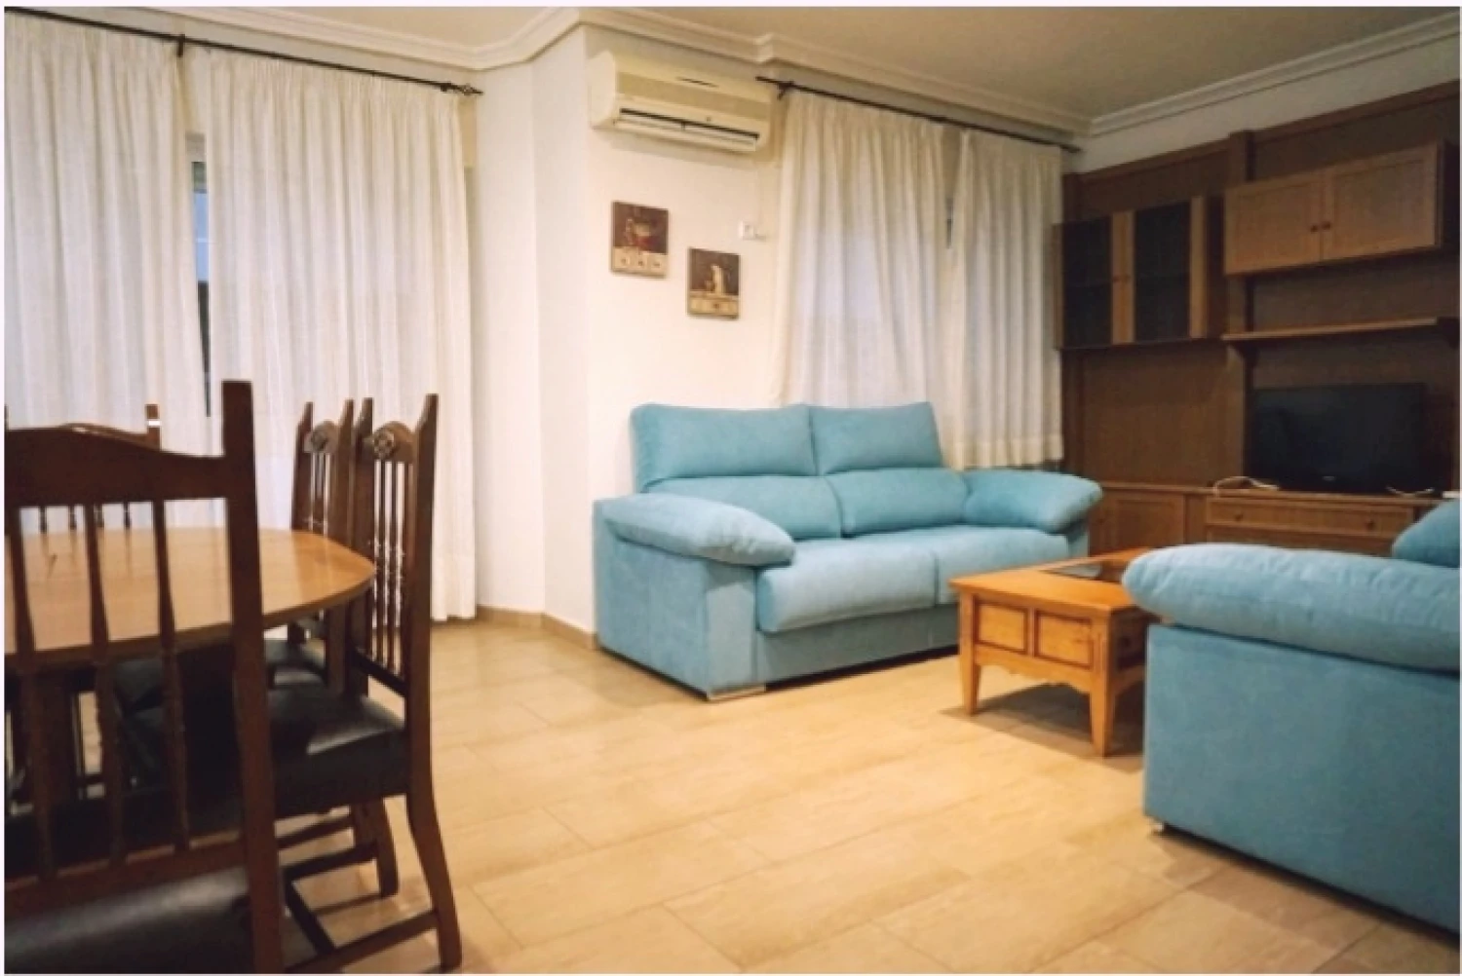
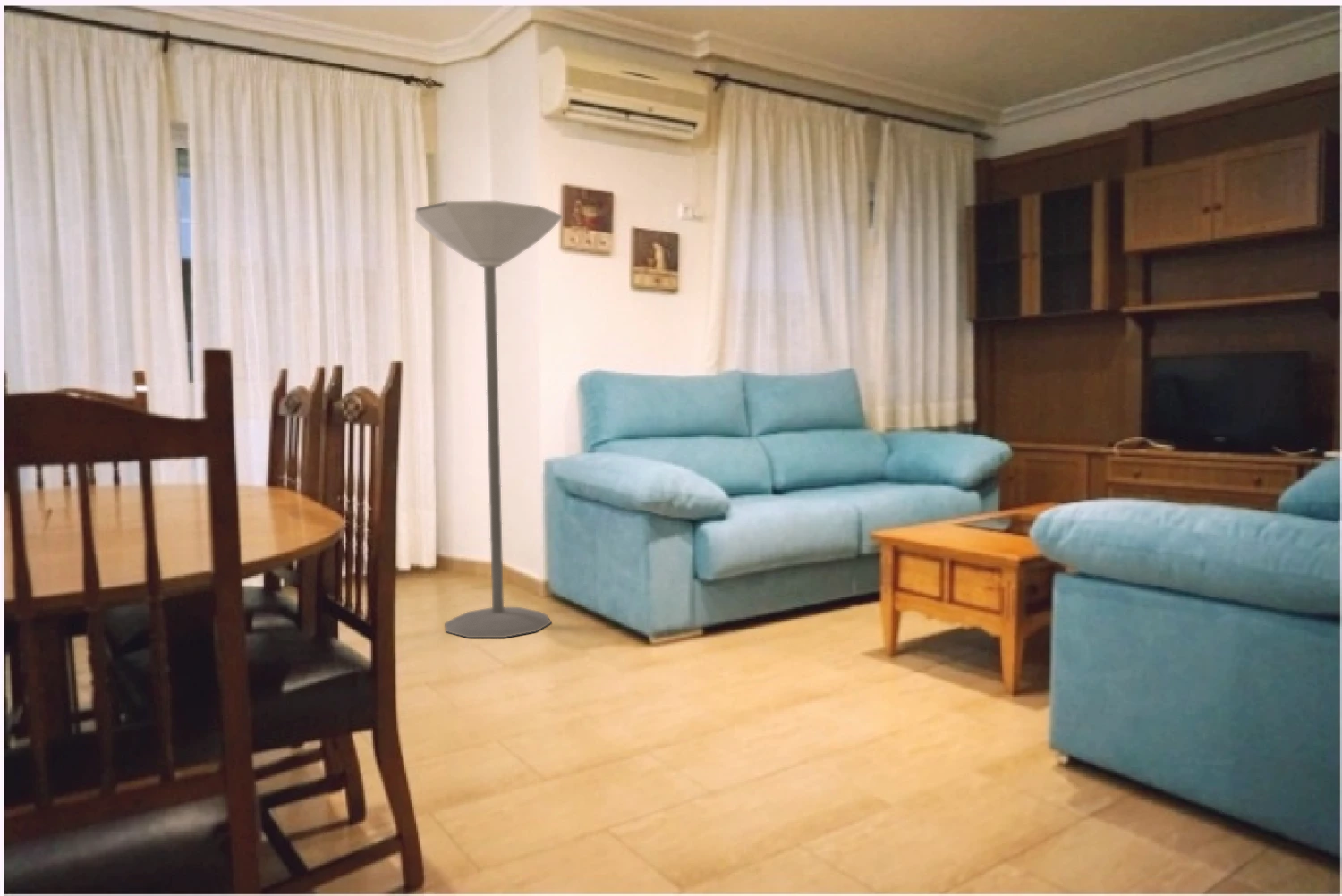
+ floor lamp (493, 422)
